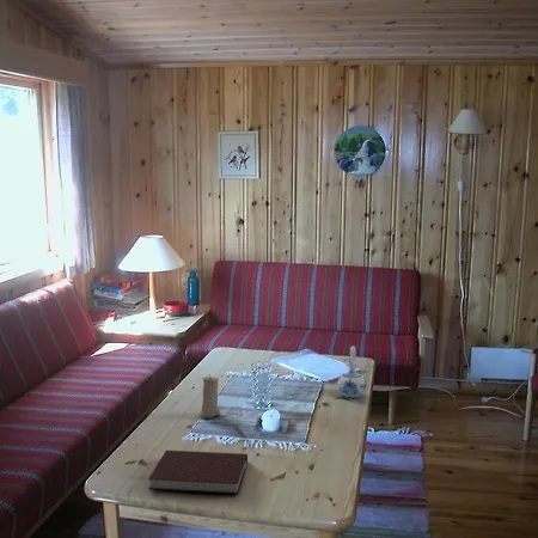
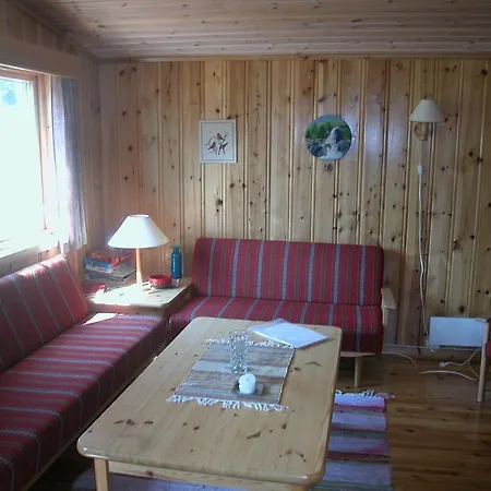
- notebook (200, 470)
- ceramic pitcher (351, 371)
- candle (209, 395)
